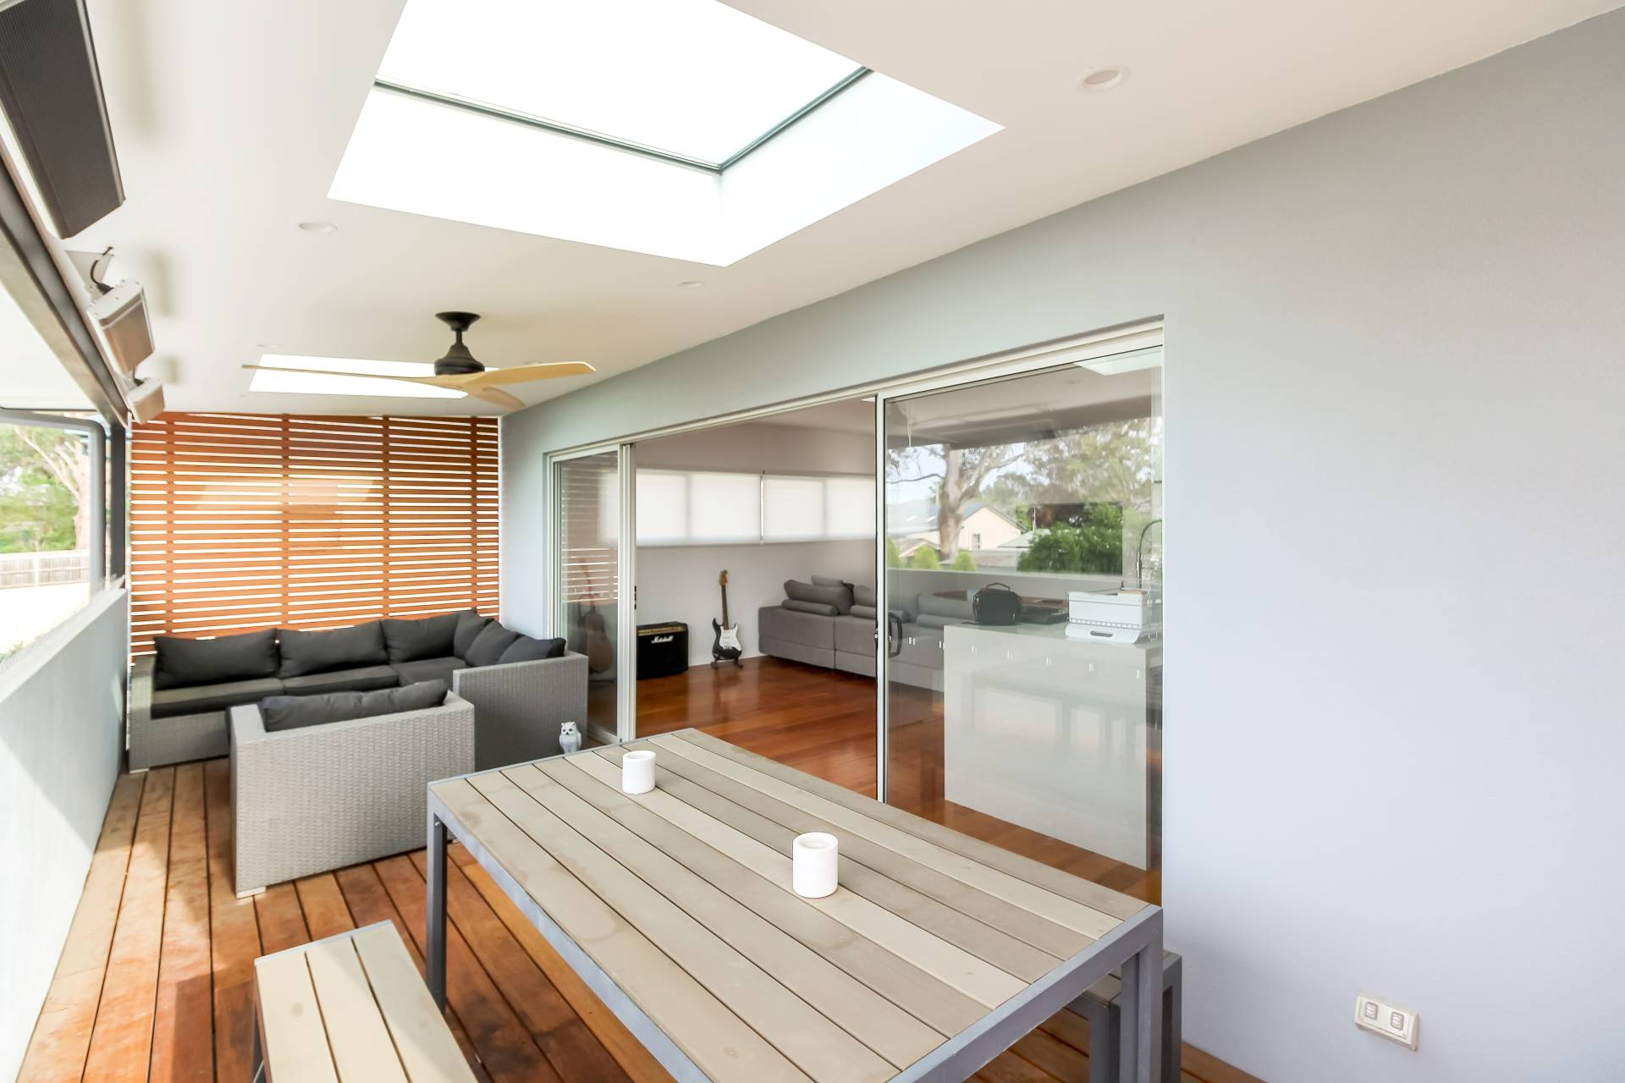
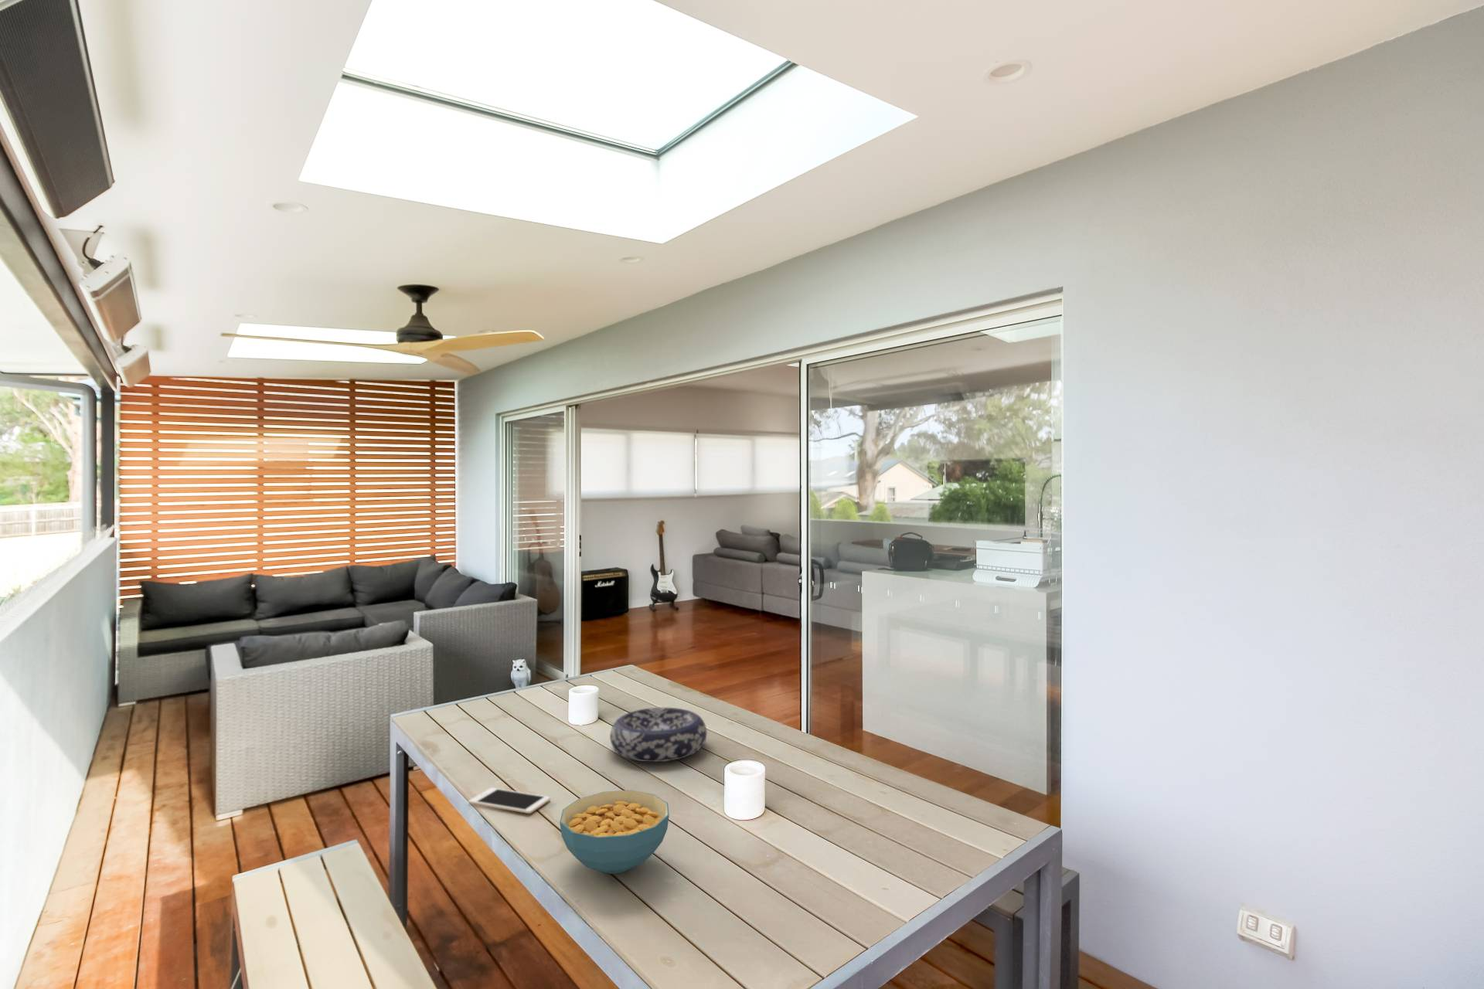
+ cell phone (509, 799)
+ cereal bowl (615, 839)
+ decorative bowl (658, 734)
